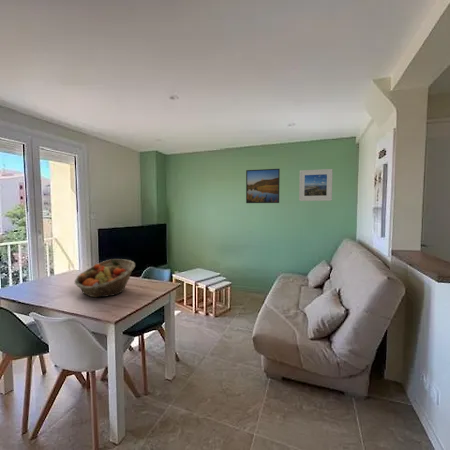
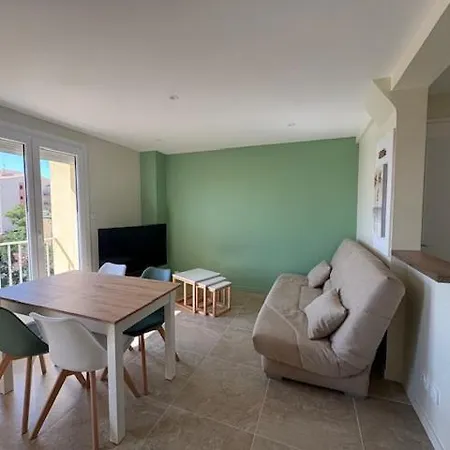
- fruit basket (106, 276)
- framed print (315, 185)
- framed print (262, 186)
